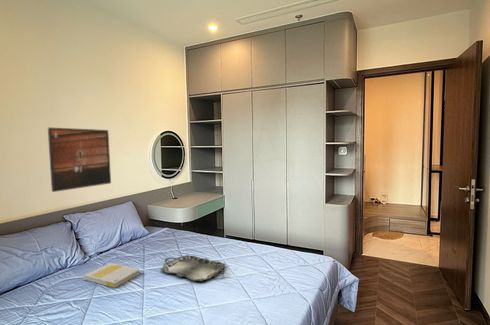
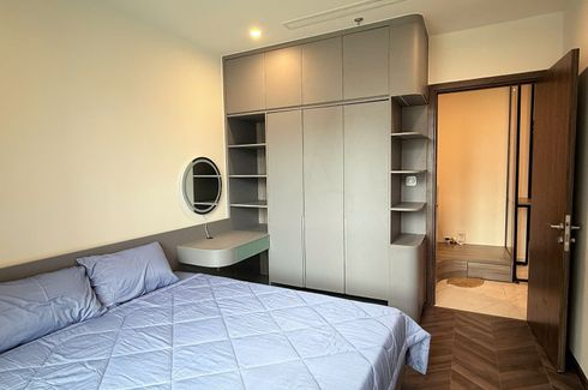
- book (112, 274)
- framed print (82, 158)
- serving tray (193, 266)
